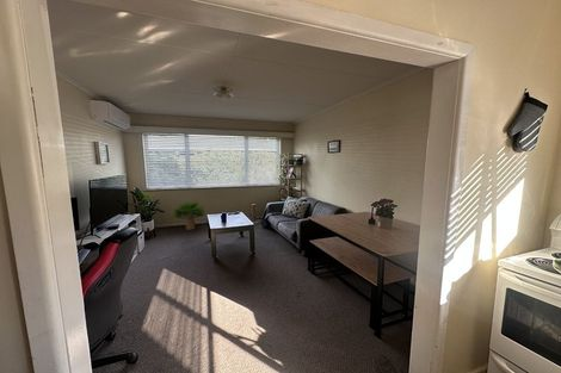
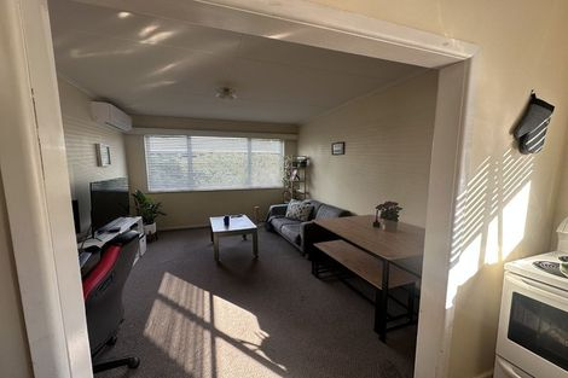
- potted plant (189, 215)
